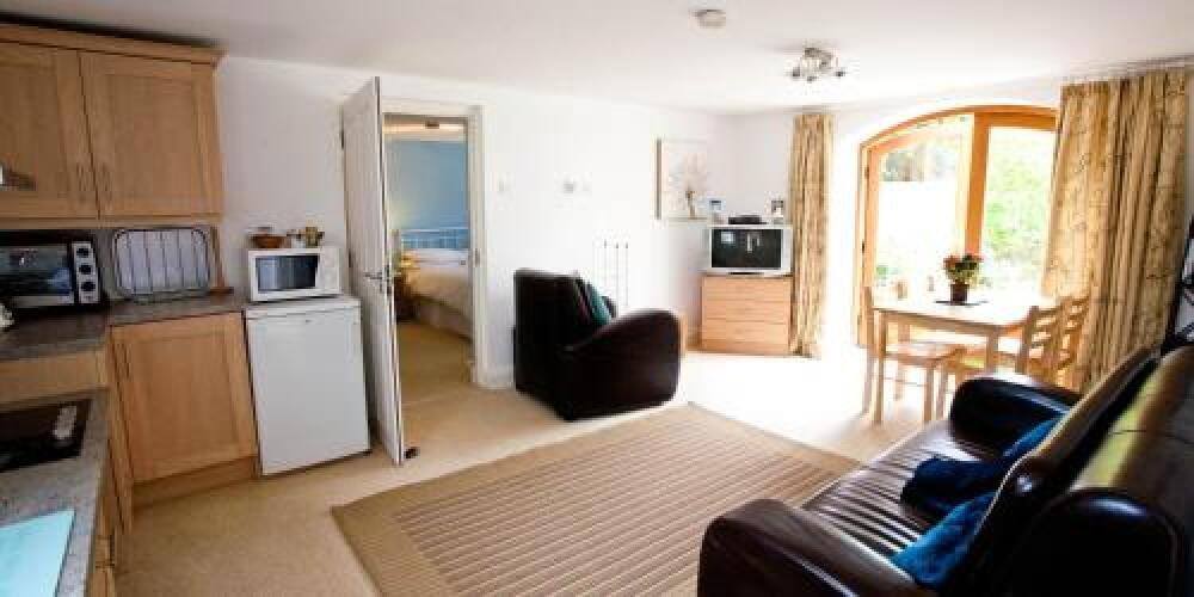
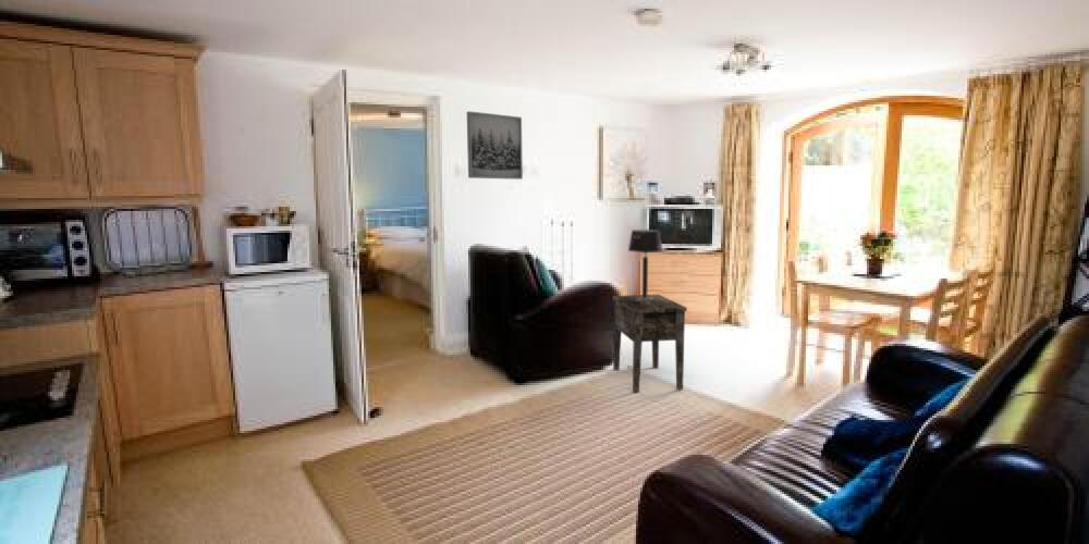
+ side table (647, 339)
+ wall art (495, 146)
+ table lamp (645, 263)
